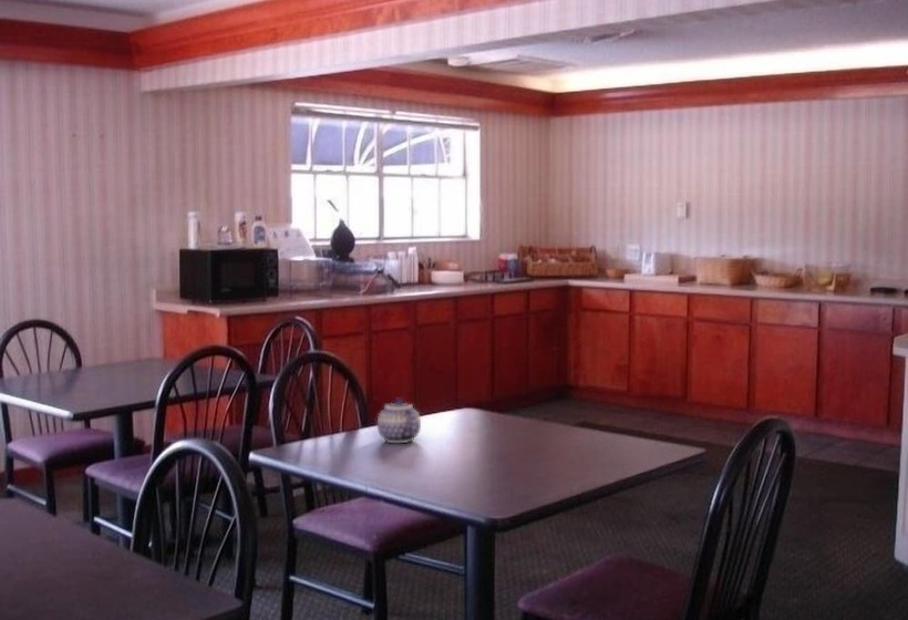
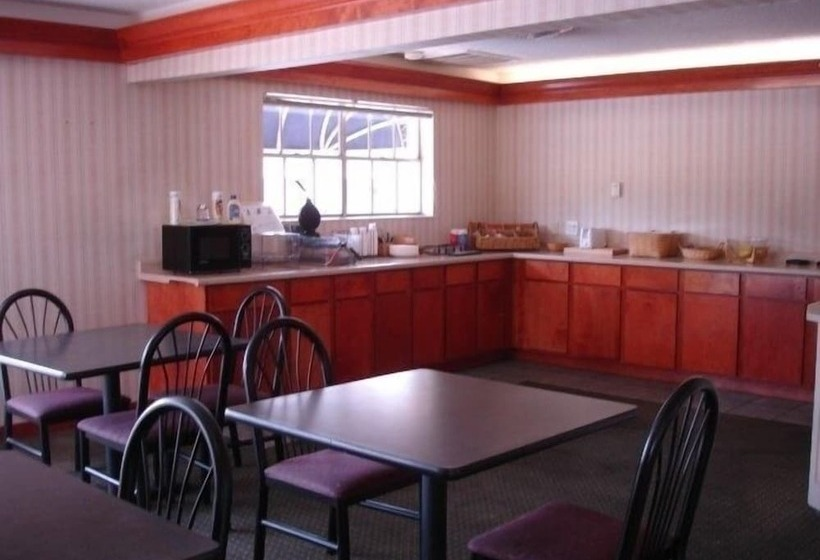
- teapot (399, 418)
